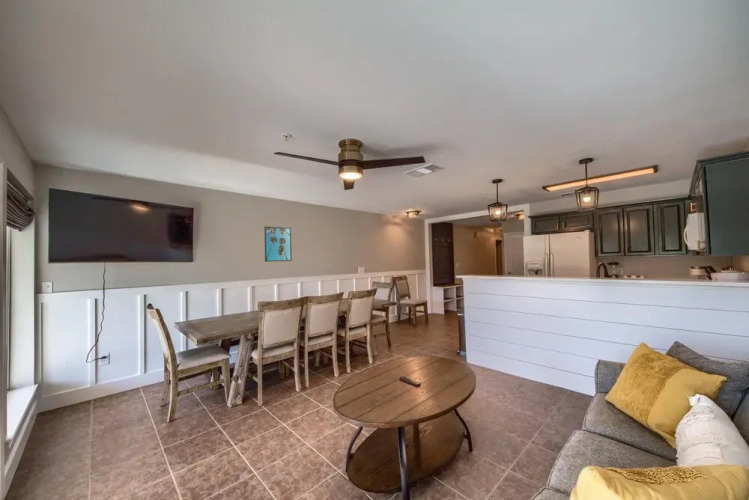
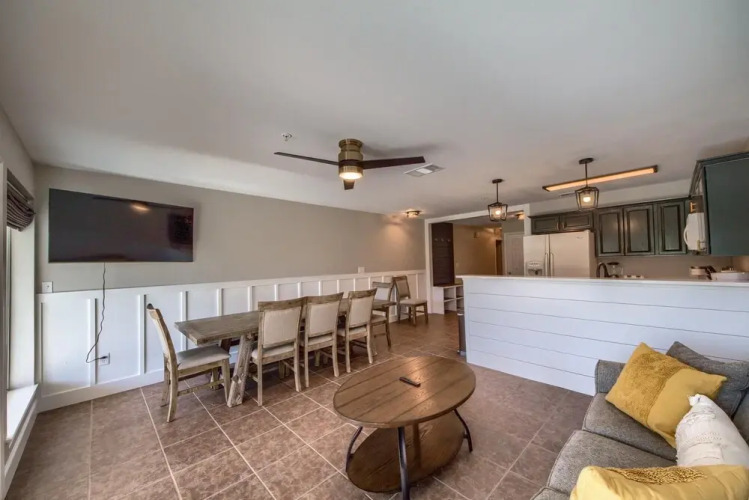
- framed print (278, 244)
